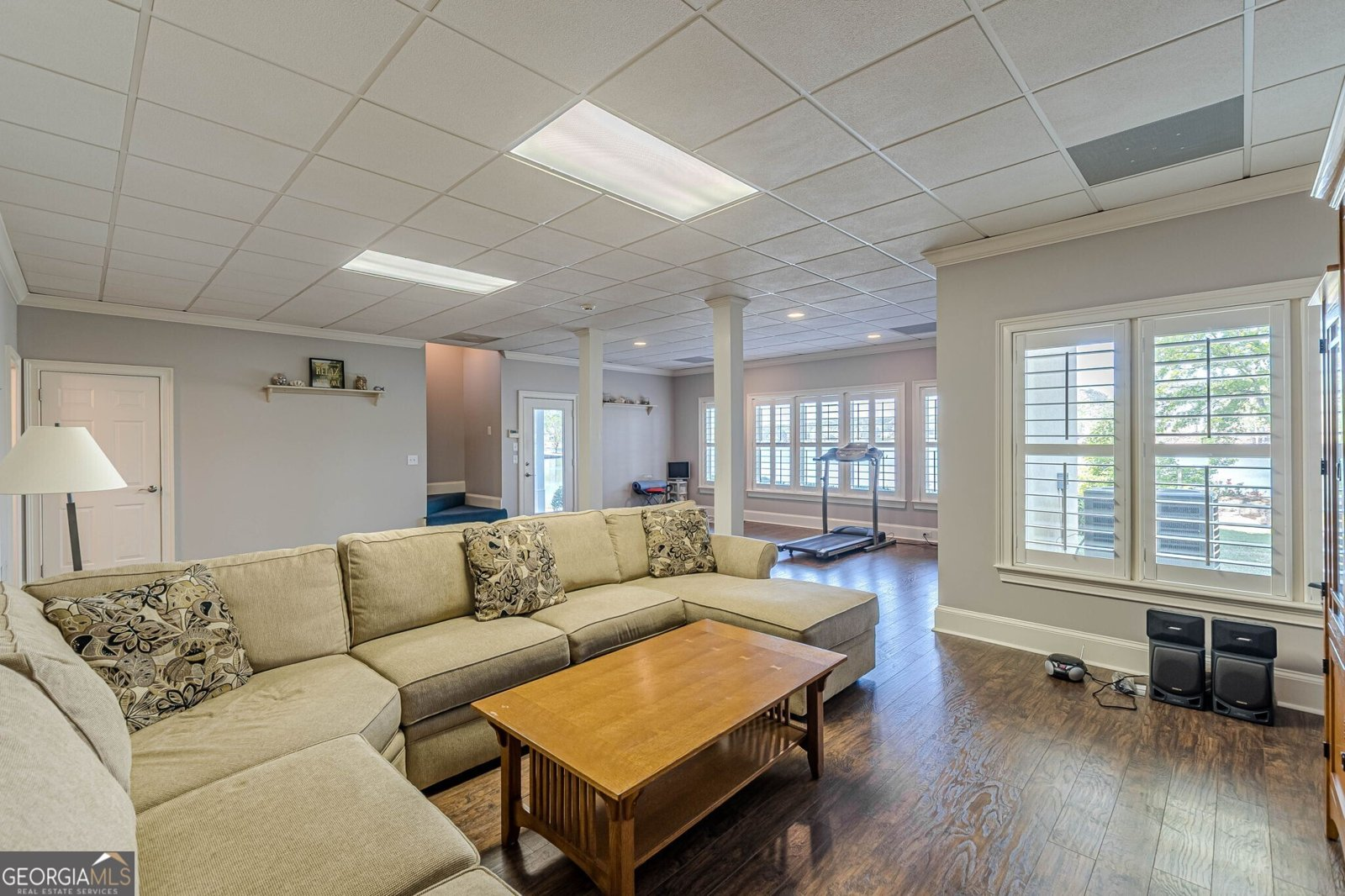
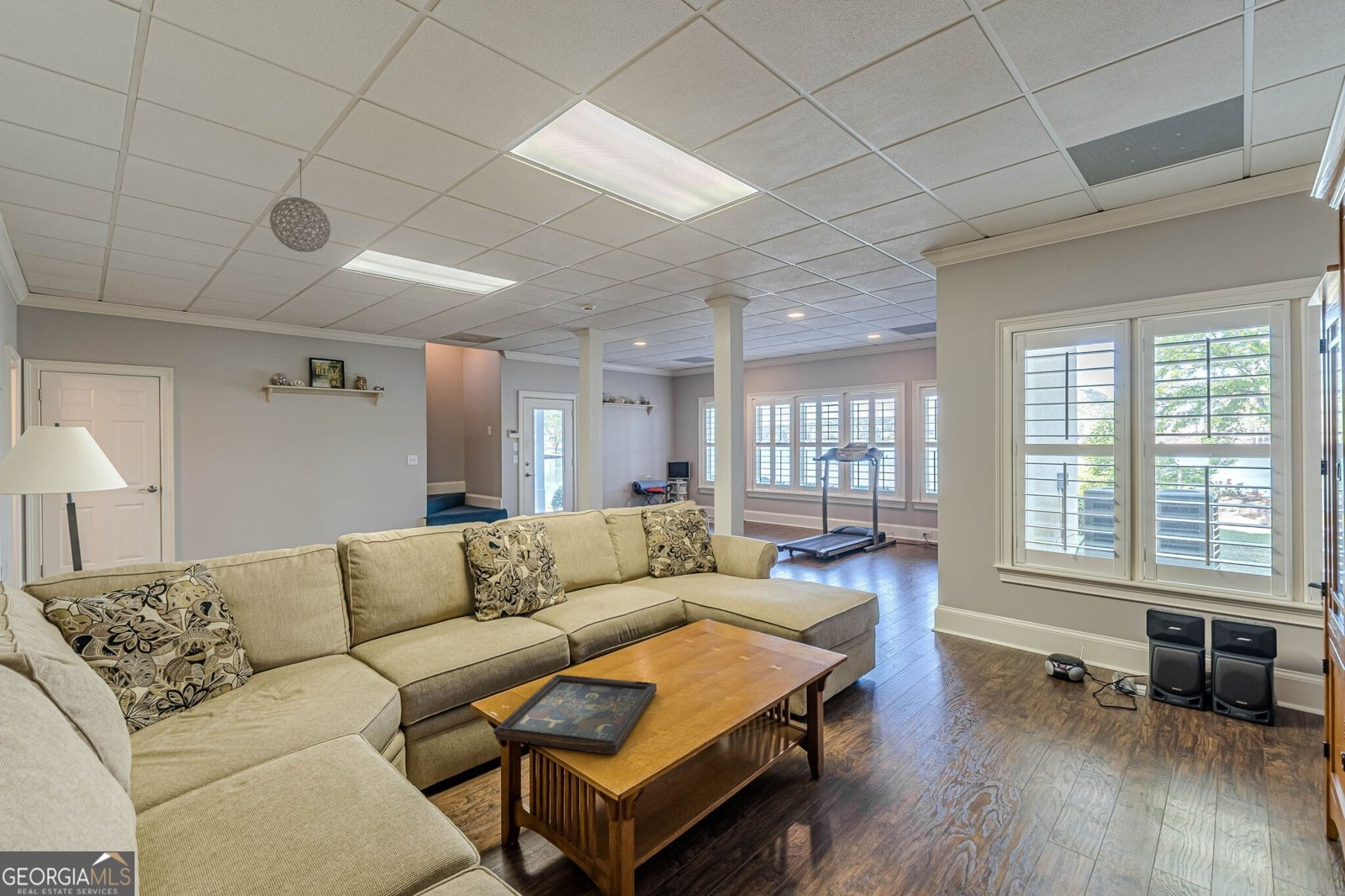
+ decorative tray (582, 708)
+ pendant light (300, 205)
